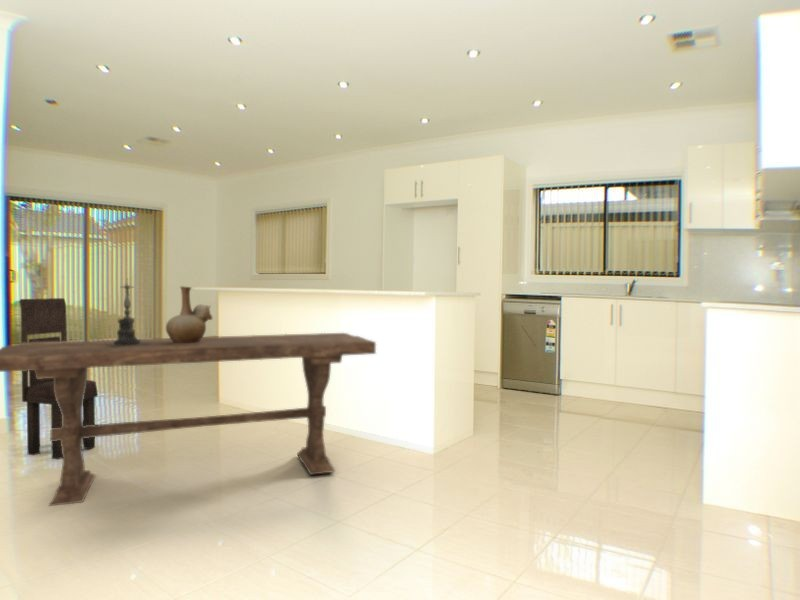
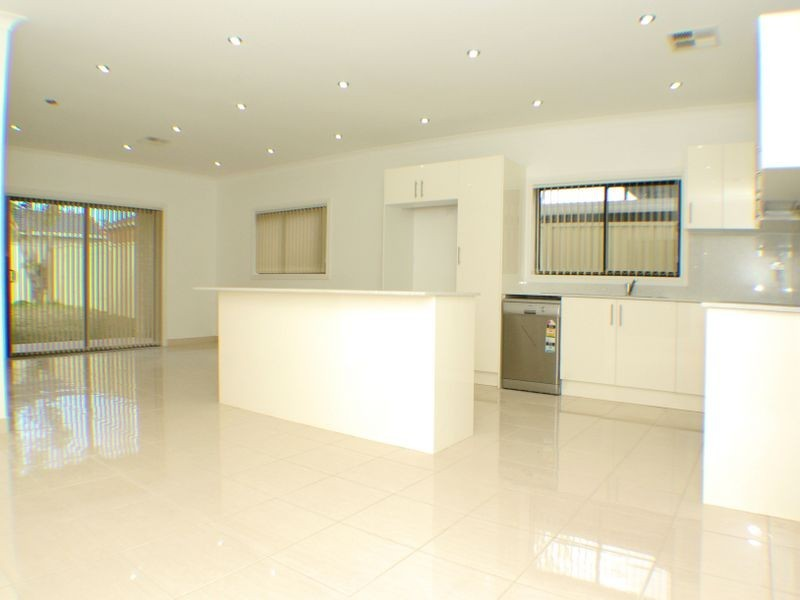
- vase (189, 313)
- chair (53, 378)
- candle holder (127, 310)
- dining table (200, 417)
